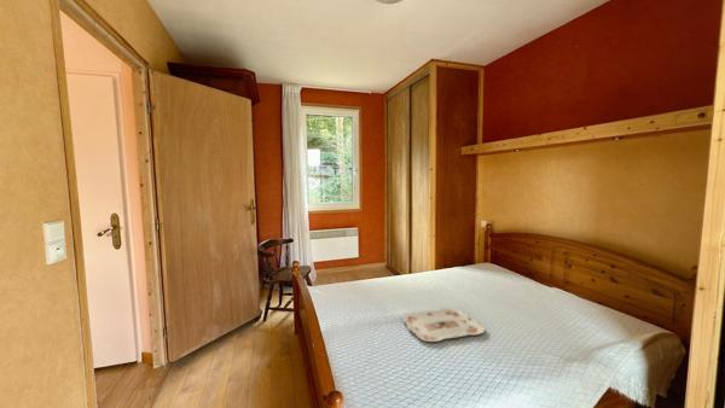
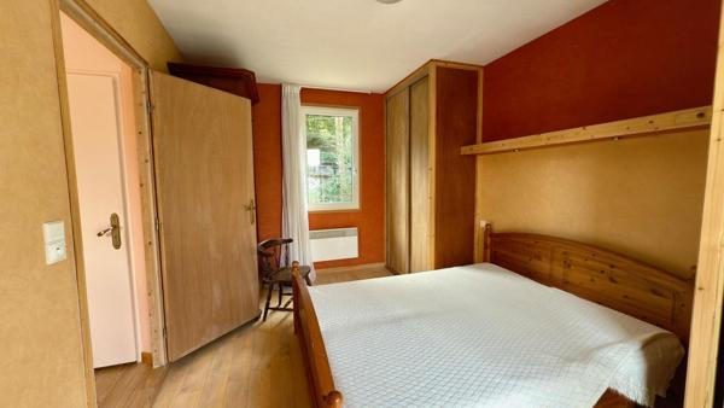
- serving tray (441, 324)
